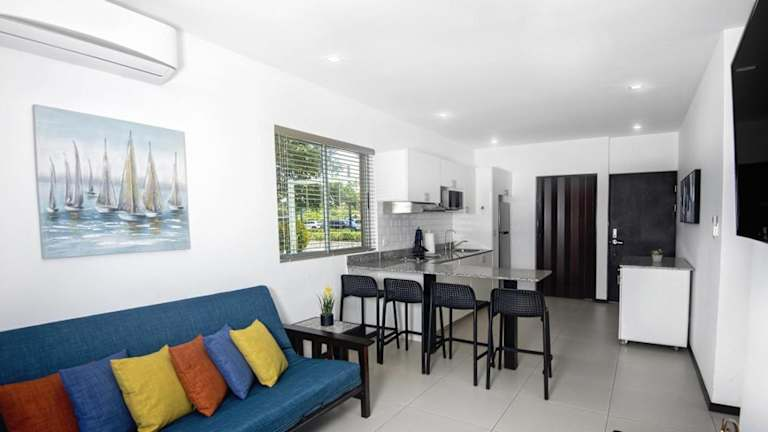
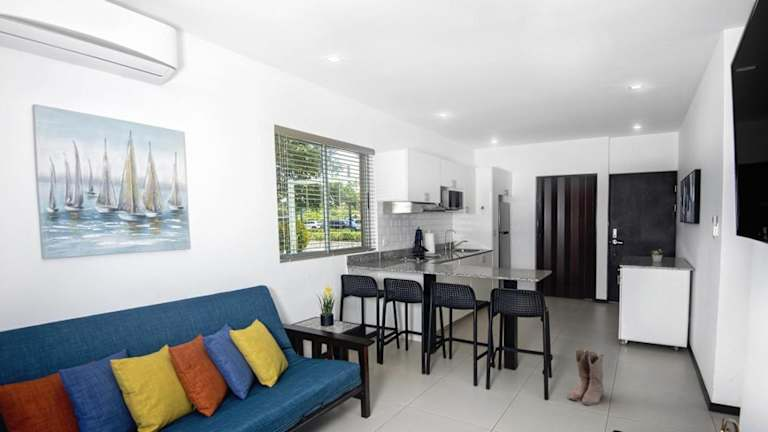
+ boots (586, 374)
